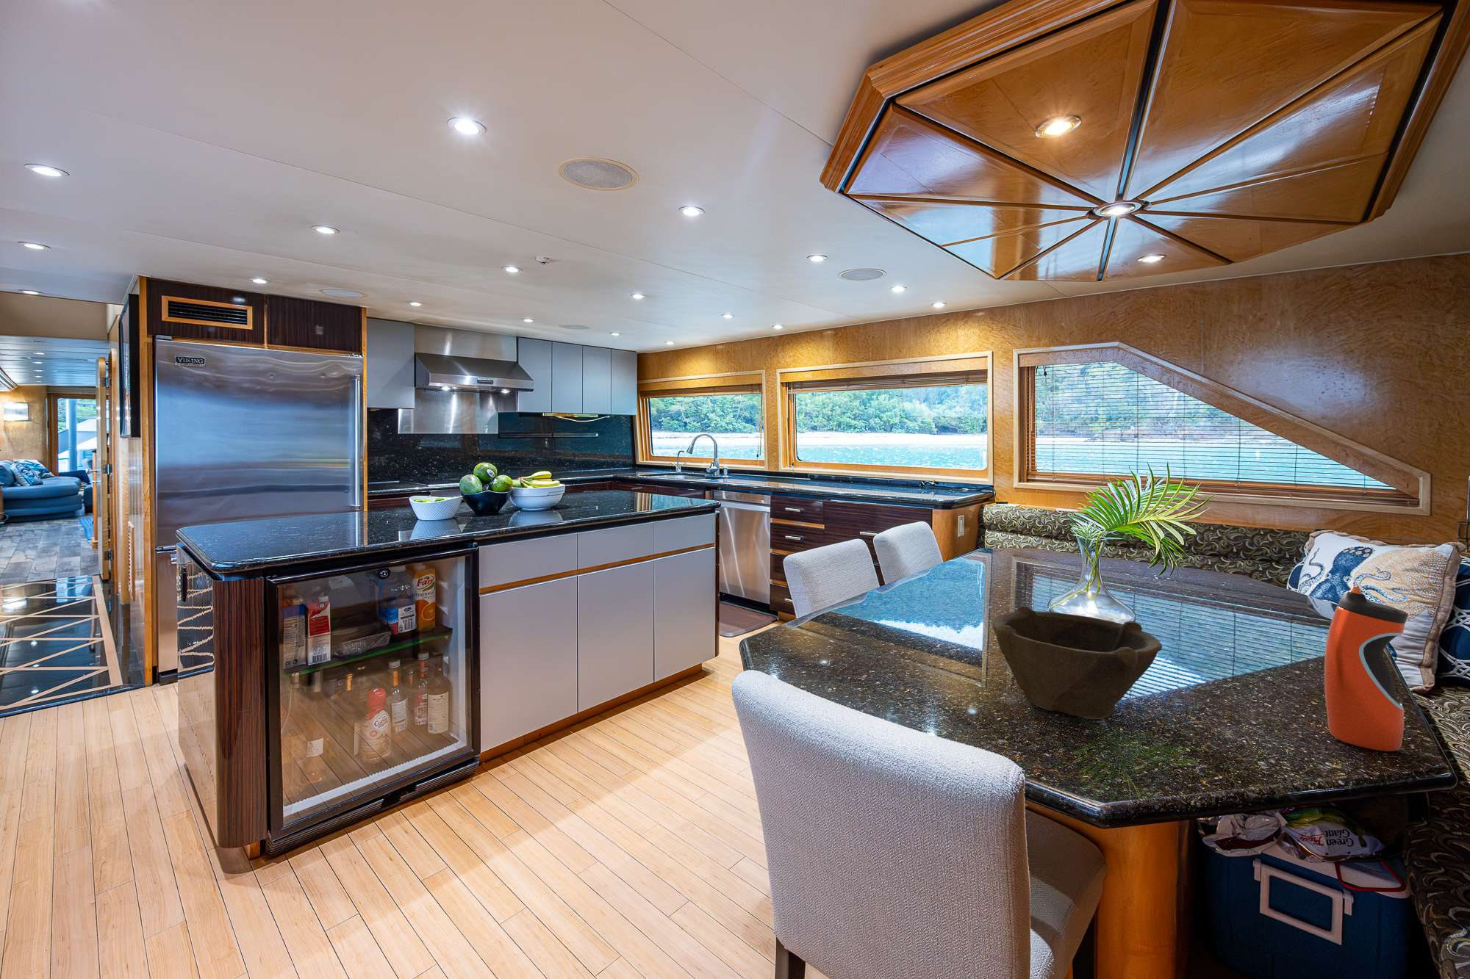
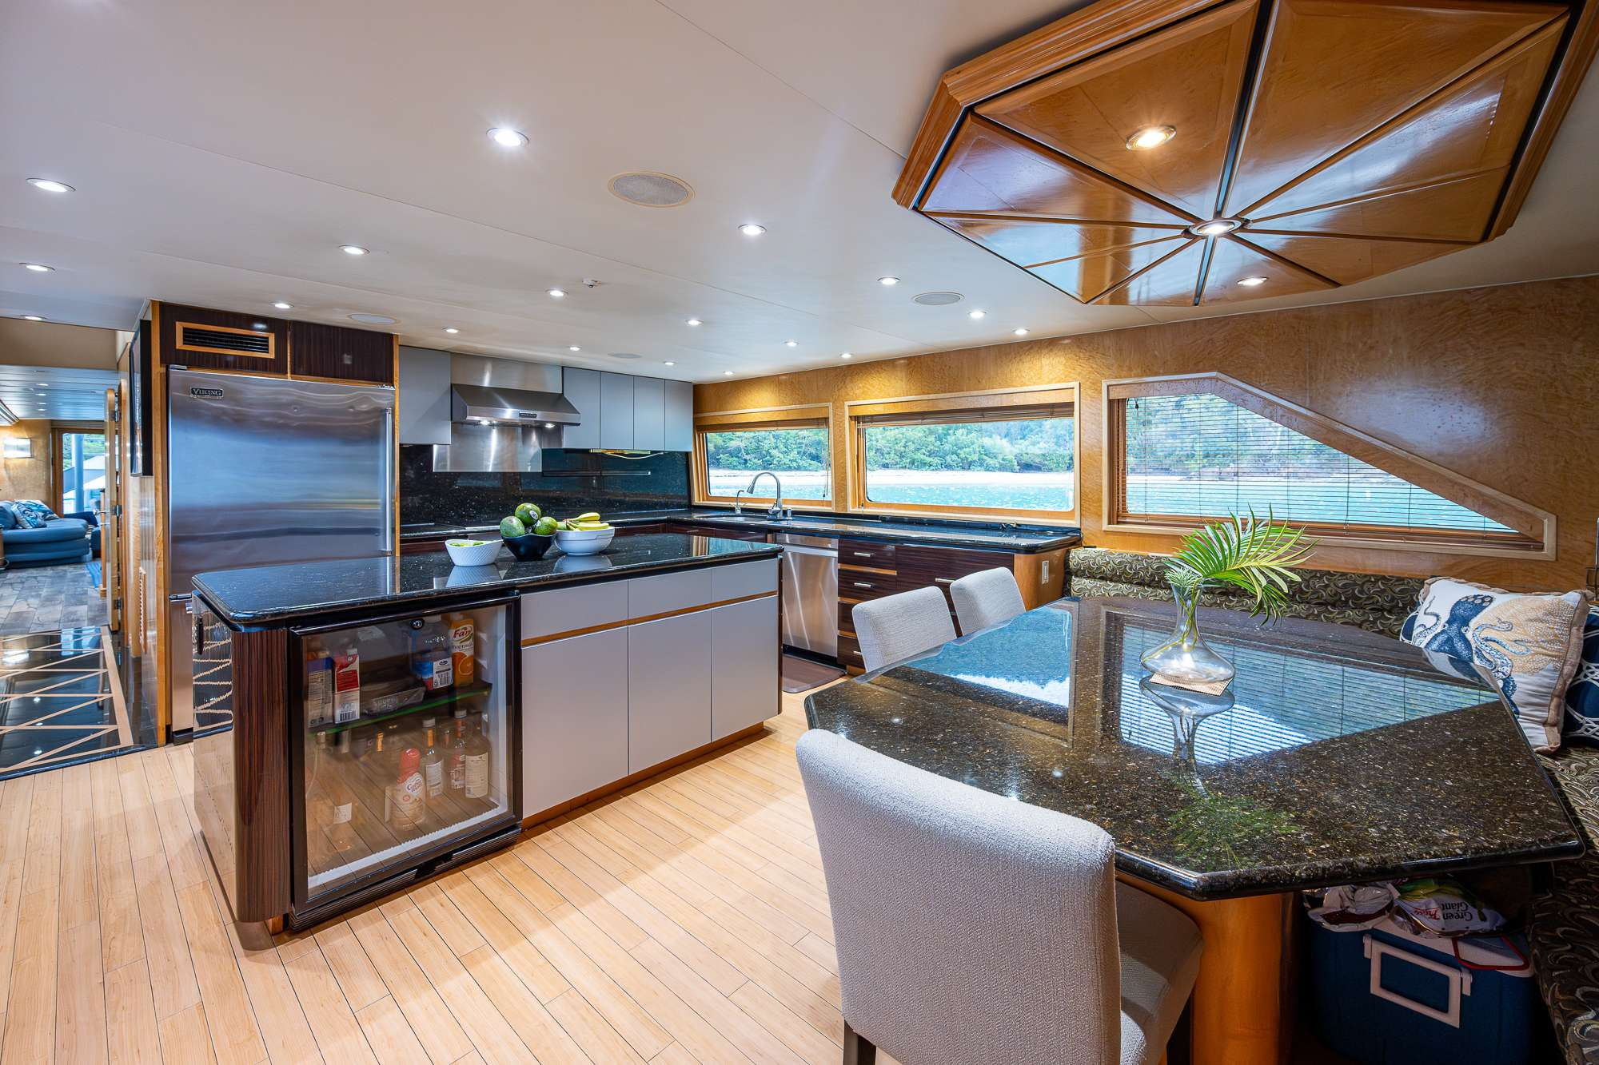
- bowl (1071, 663)
- water bottle (1363, 664)
